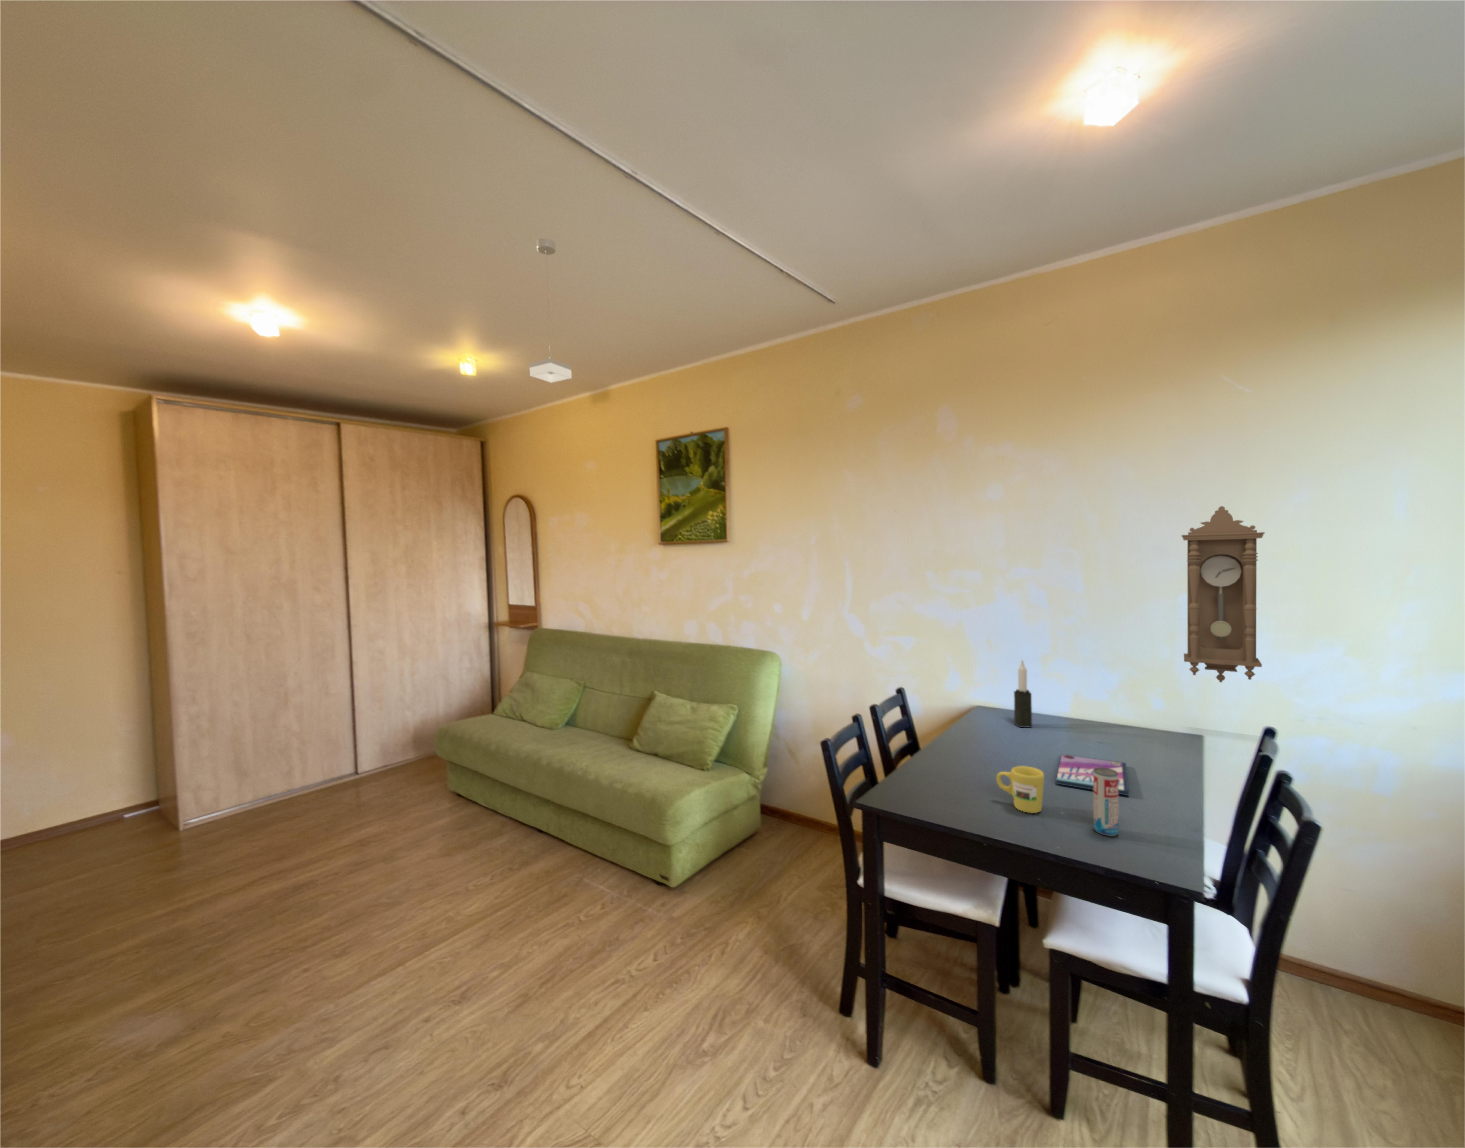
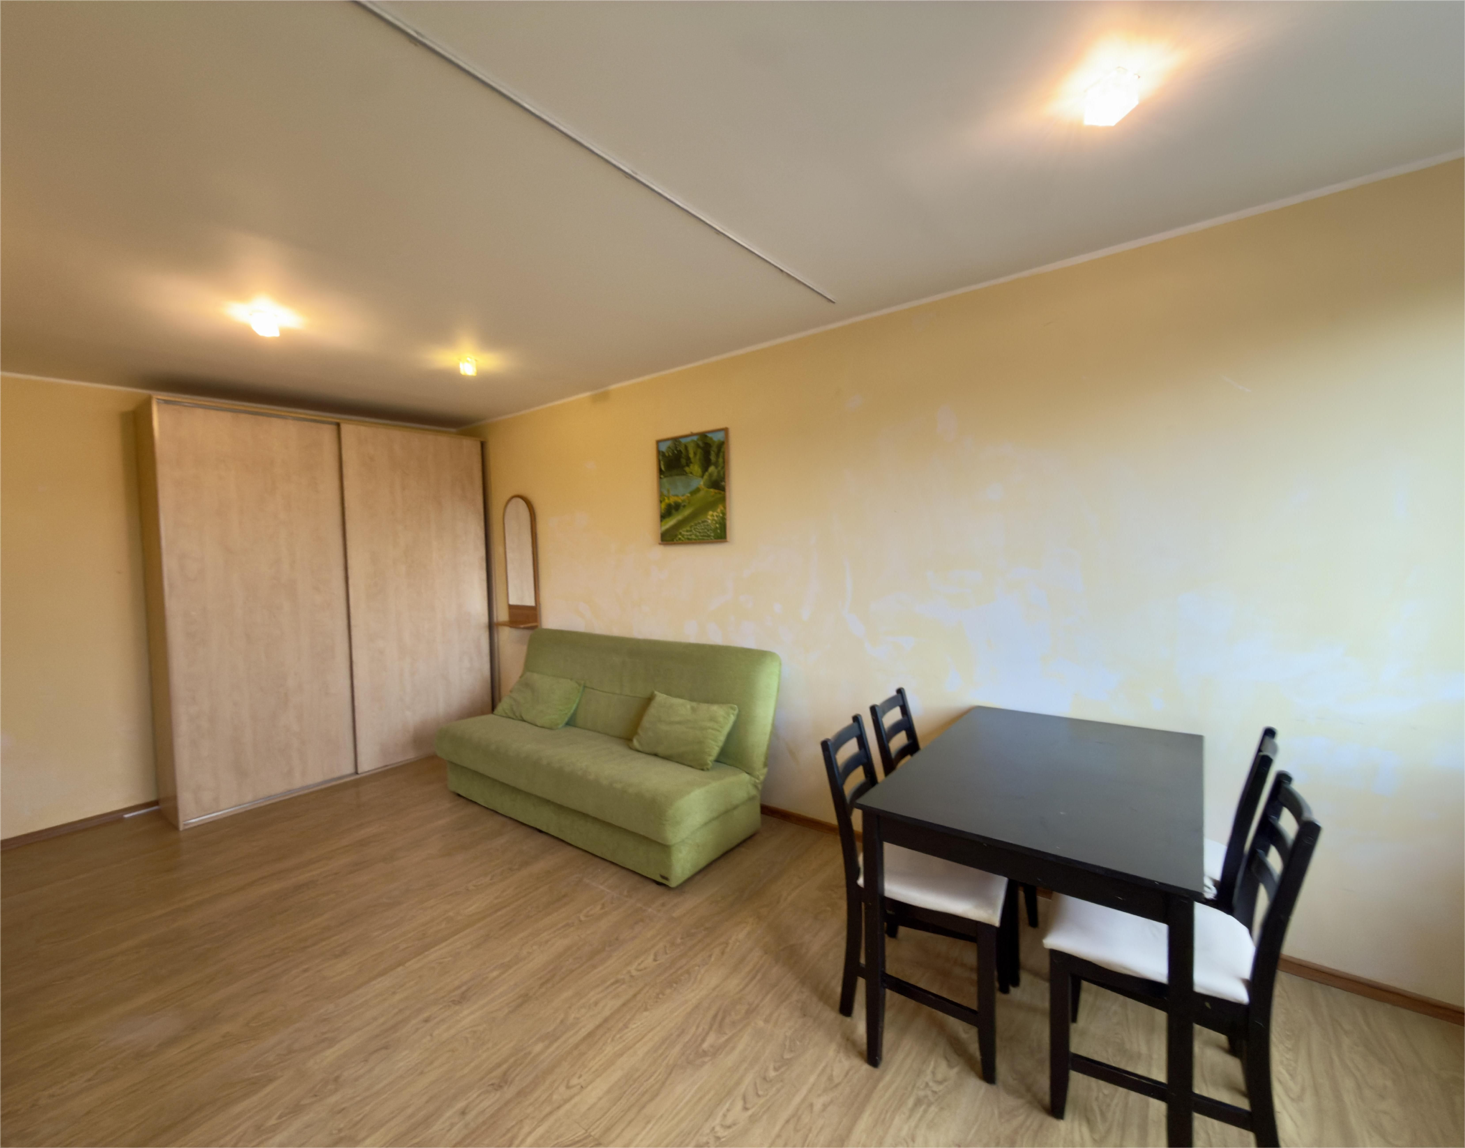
- pendulum clock (1220, 595)
- video game case (1092, 773)
- candle (1023, 692)
- pendant lamp (548, 310)
- mug (1019, 788)
- beverage can (1106, 802)
